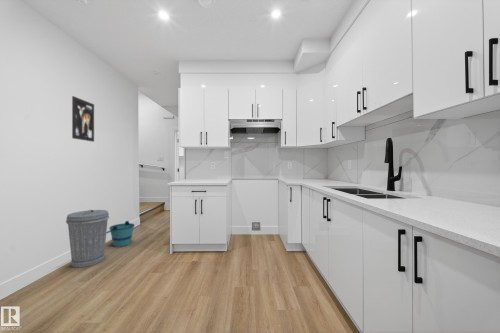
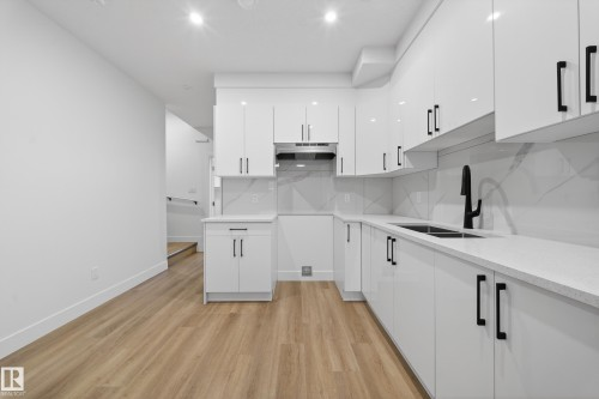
- trash can (88, 235)
- wall art (83, 120)
- bucket (119, 233)
